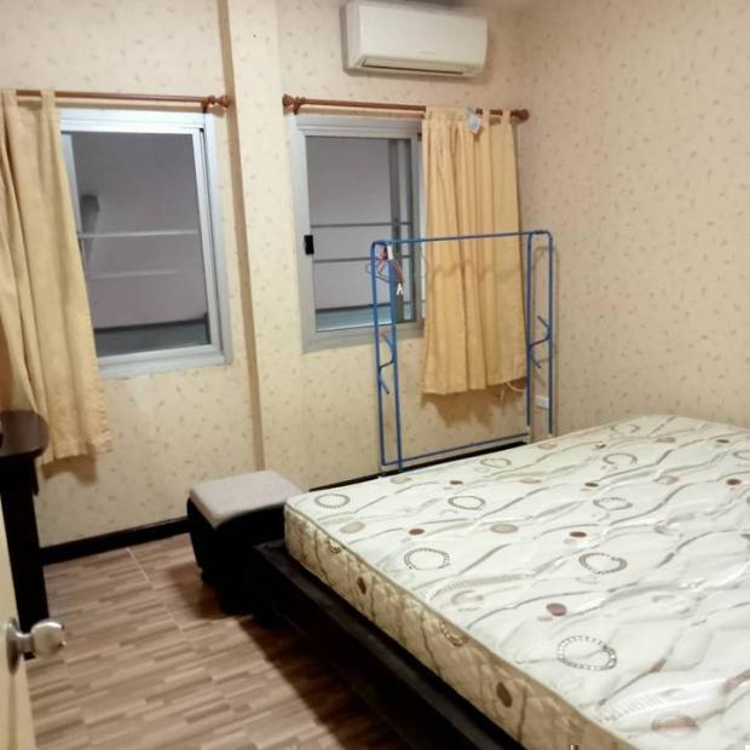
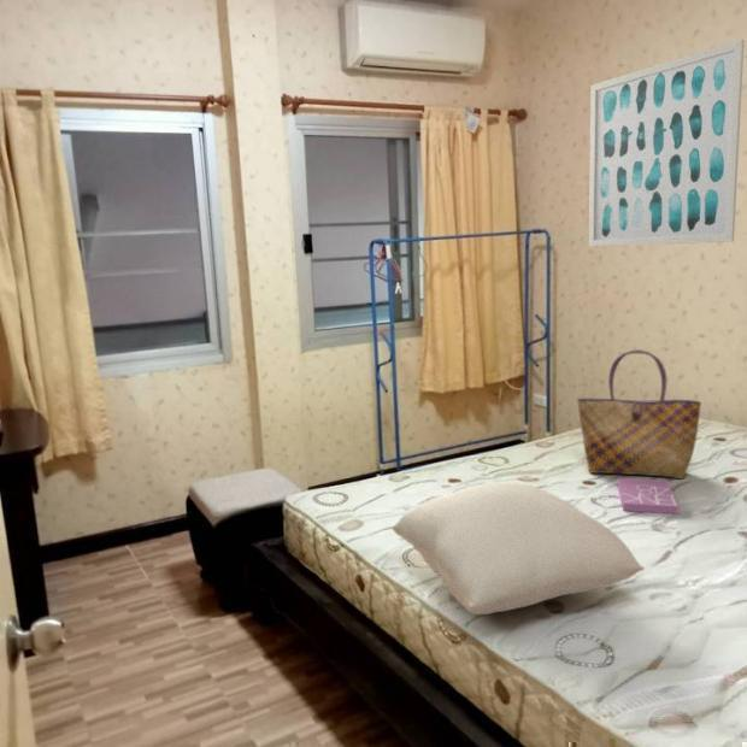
+ tote bag (636, 412)
+ pillow (508, 540)
+ wall art (655, 157)
+ book (646, 494)
